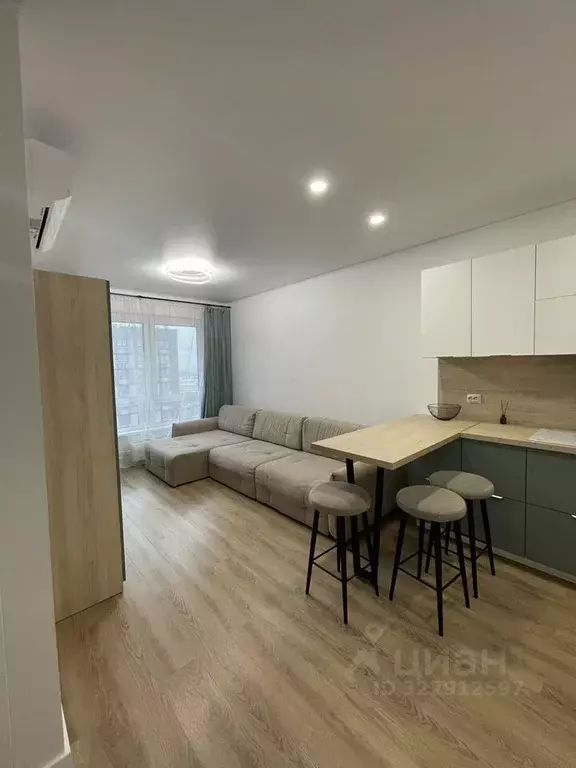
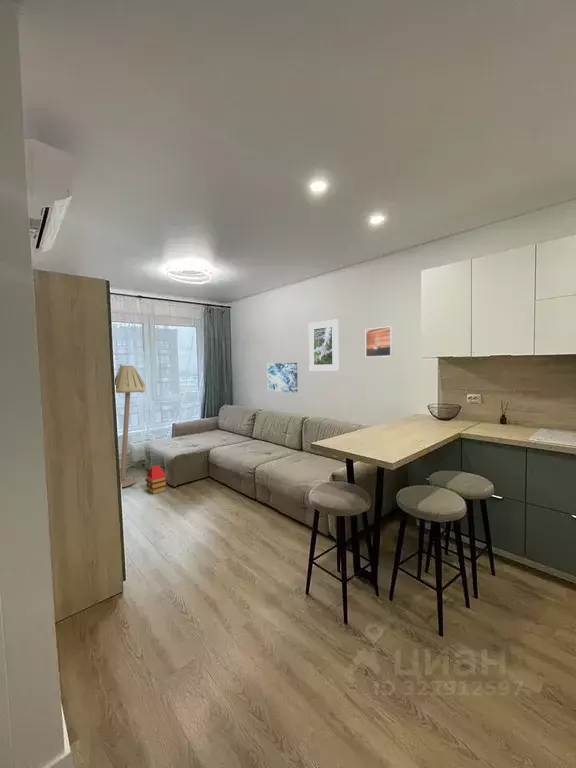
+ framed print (378, 342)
+ wall art (281, 377)
+ toy house (156, 478)
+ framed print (323, 346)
+ floor lamp (127, 423)
